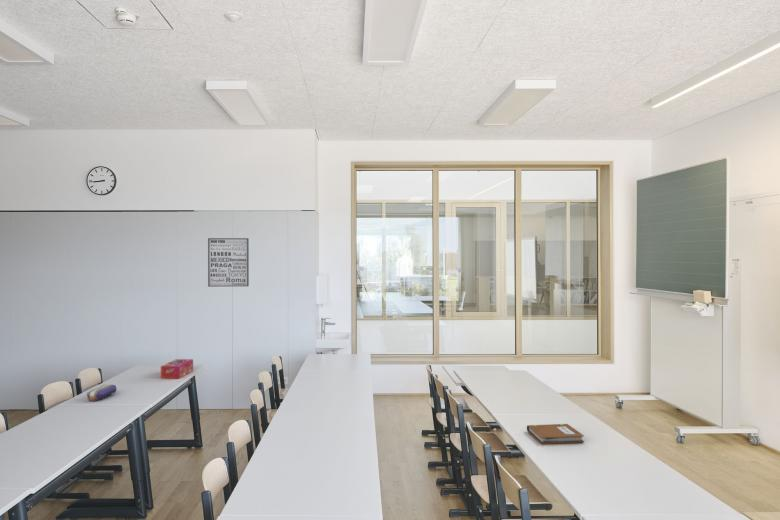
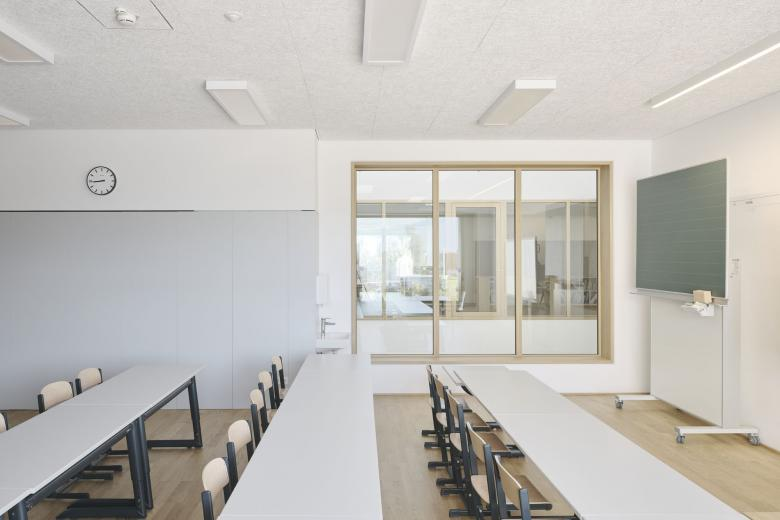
- pencil case (102, 392)
- notebook (555, 433)
- tissue box (177, 368)
- wall art (228, 262)
